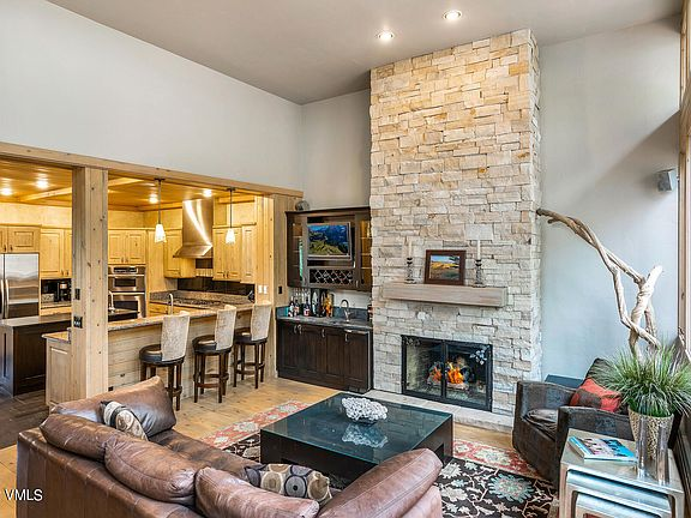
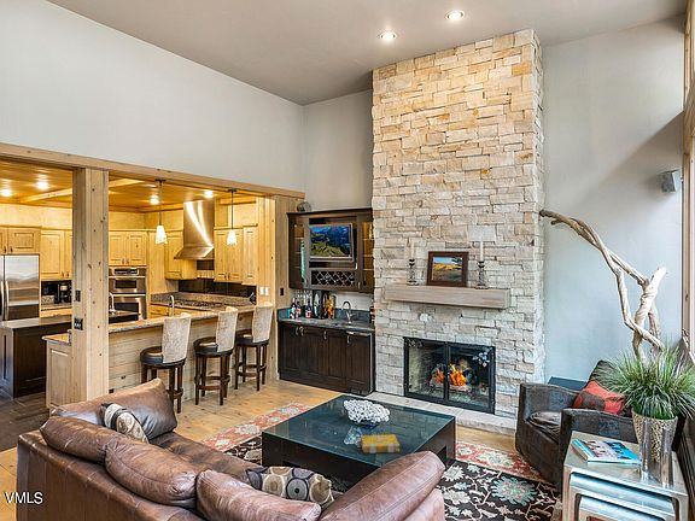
+ spell book (378, 443)
